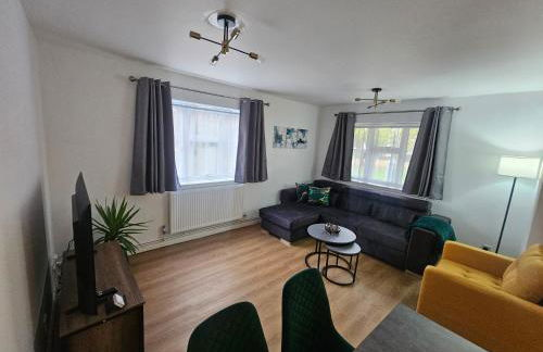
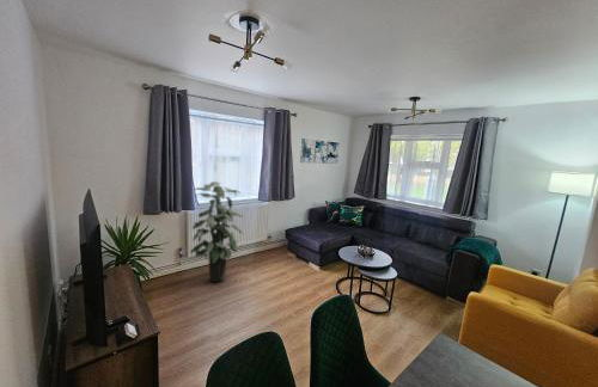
+ indoor plant (215, 229)
